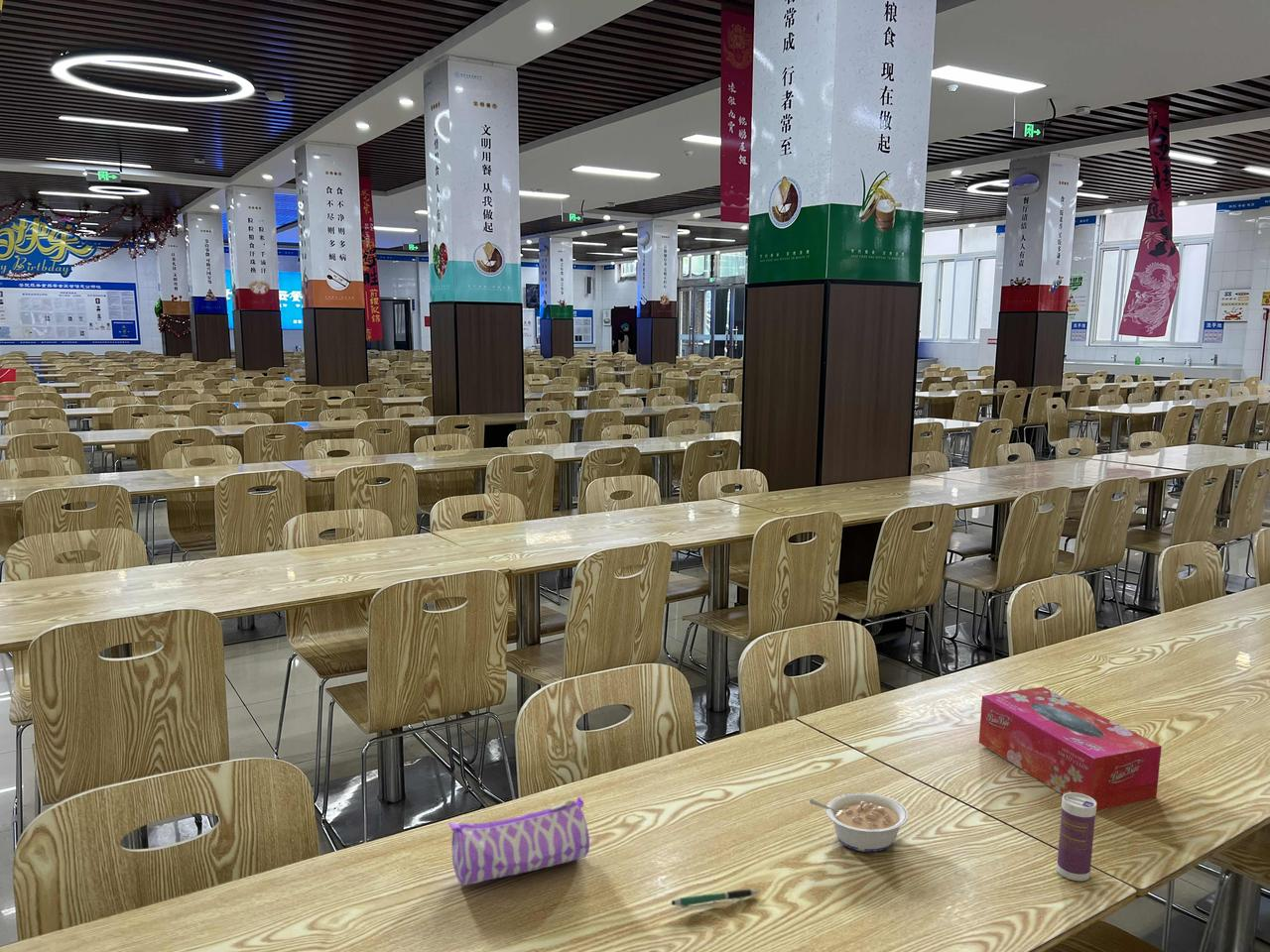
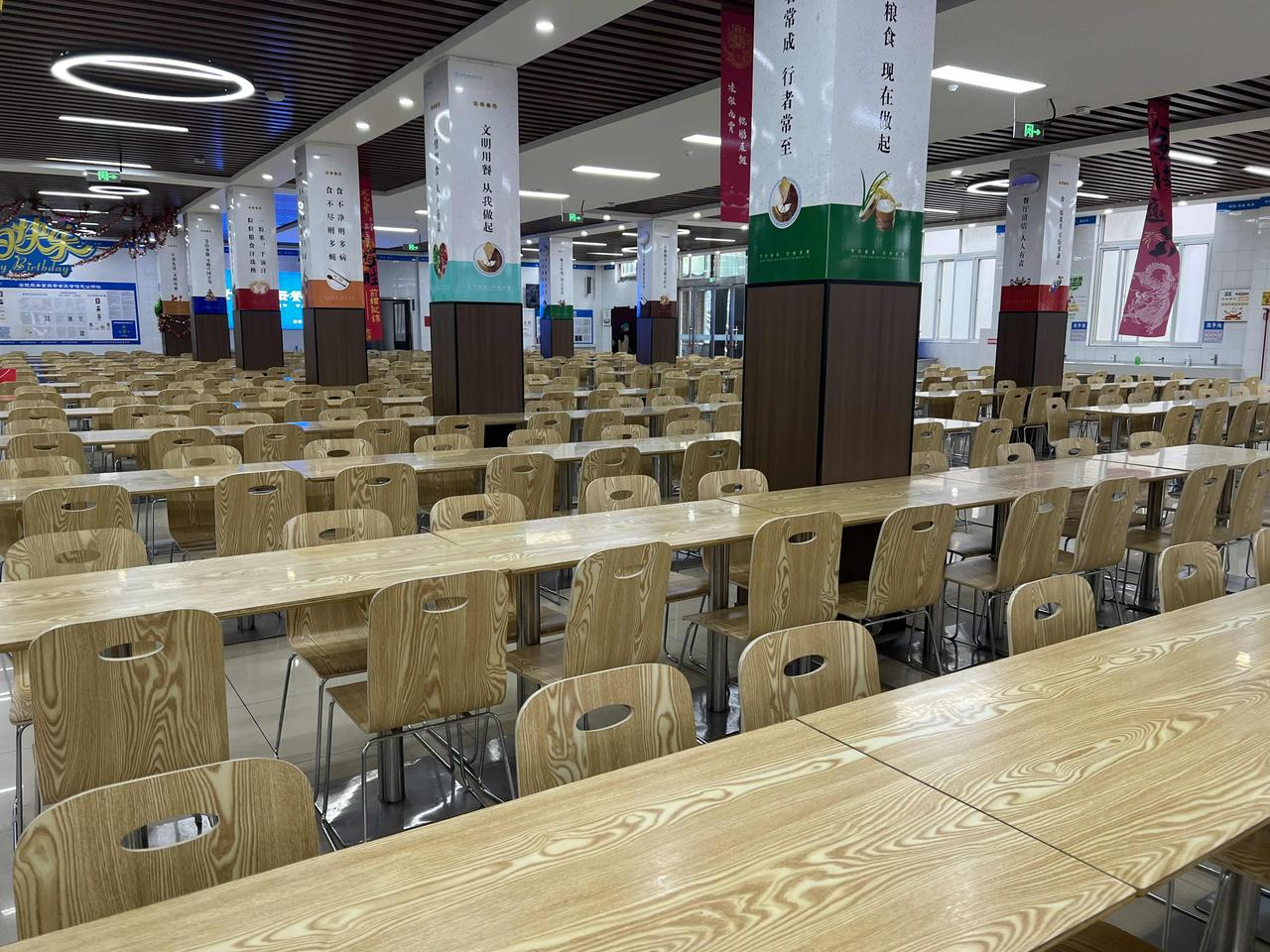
- beverage can (1076, 836)
- tissue box (1064, 744)
- legume (863, 822)
- pen (715, 896)
- pencil case (522, 840)
